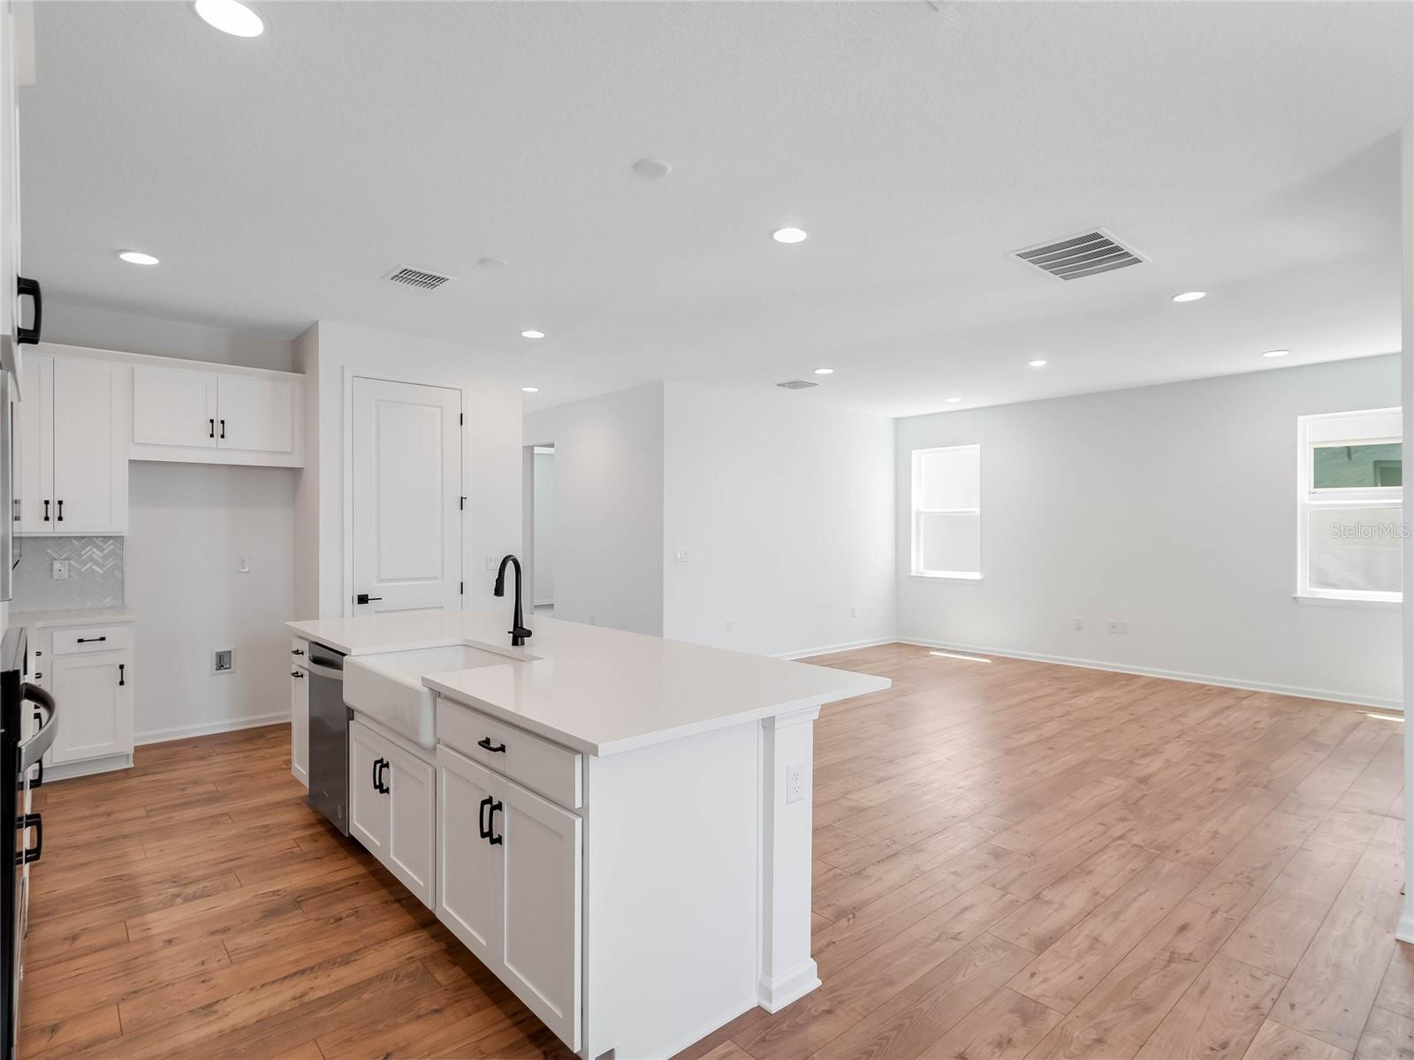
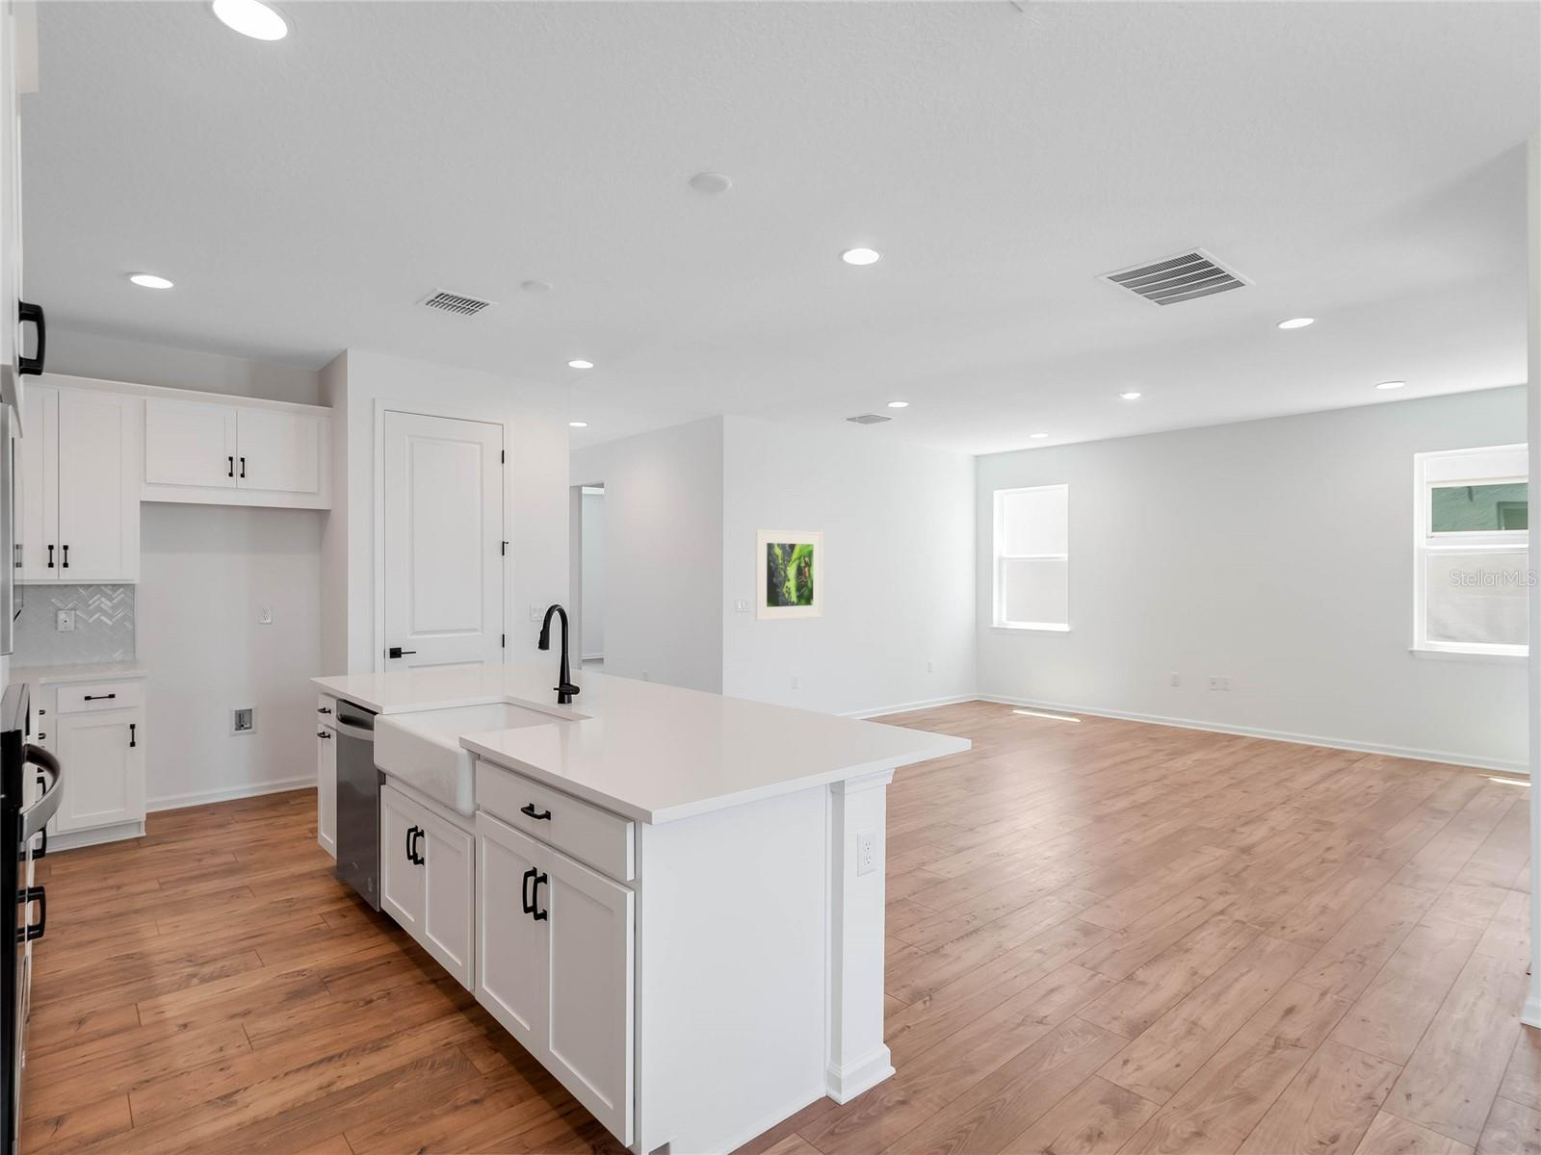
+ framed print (790, 575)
